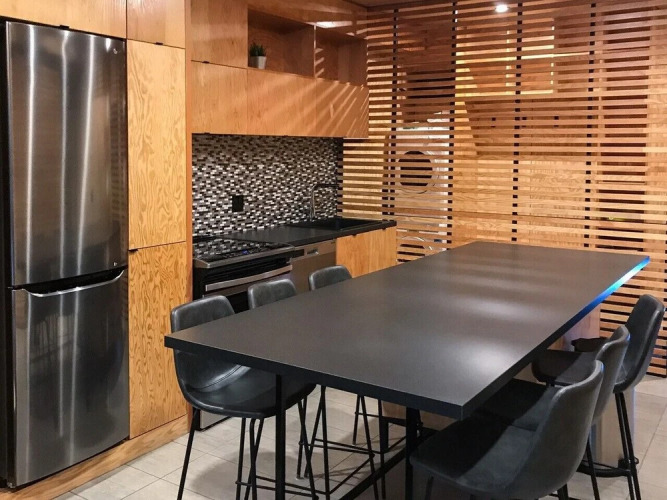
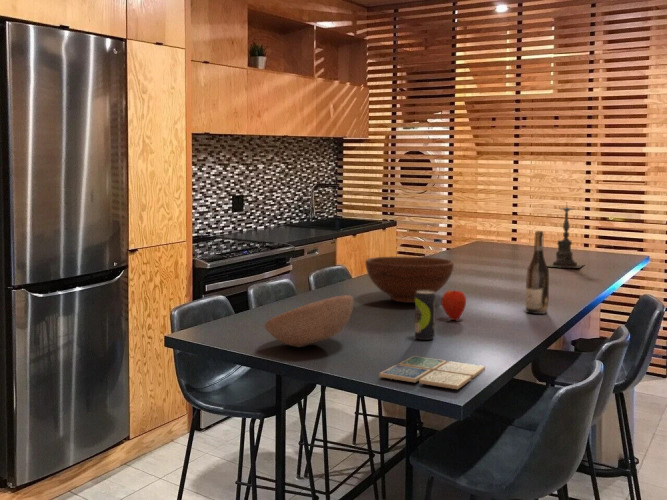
+ wine bottle (537, 271)
+ fruit bowl (408, 280)
+ apple (453, 304)
+ beverage can (424, 315)
+ bowl (309, 319)
+ drink coaster (433, 371)
+ candle holder (566, 232)
